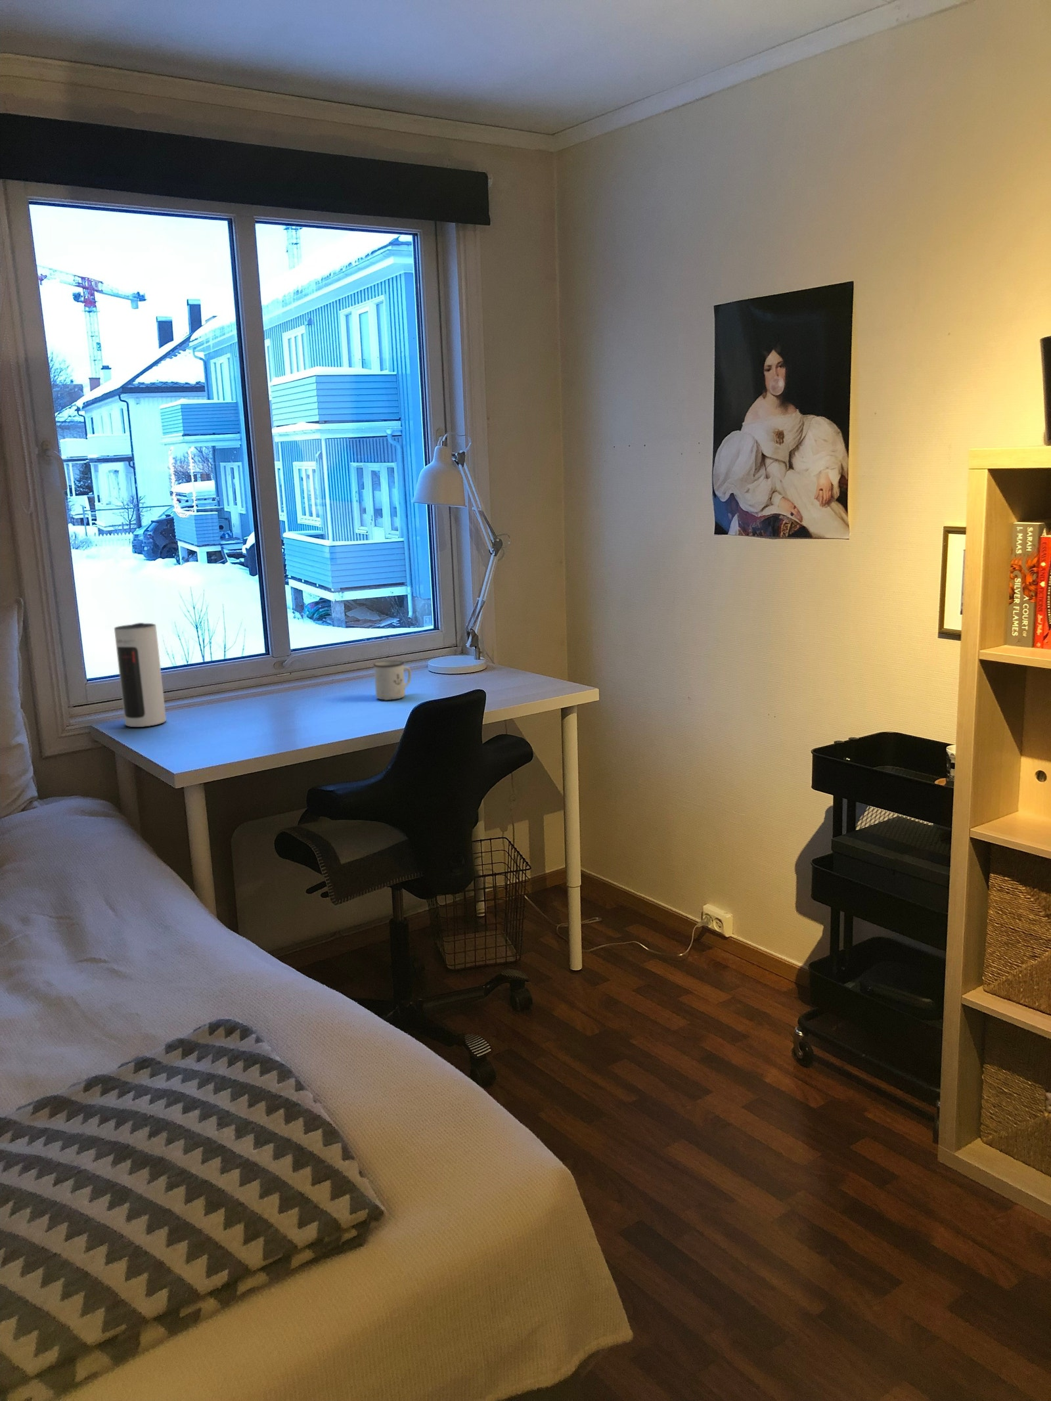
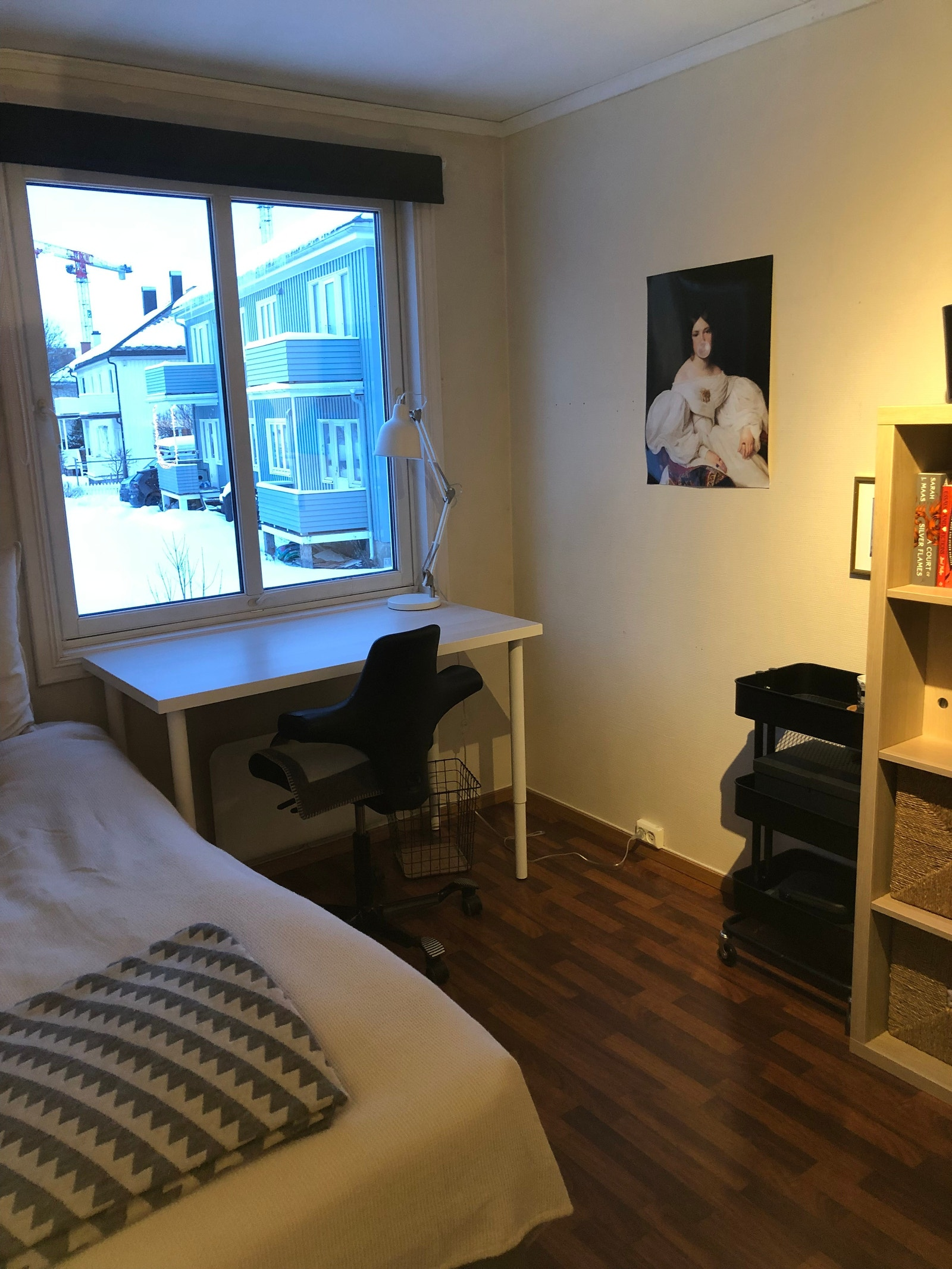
- mug (394, 679)
- speaker (140, 673)
